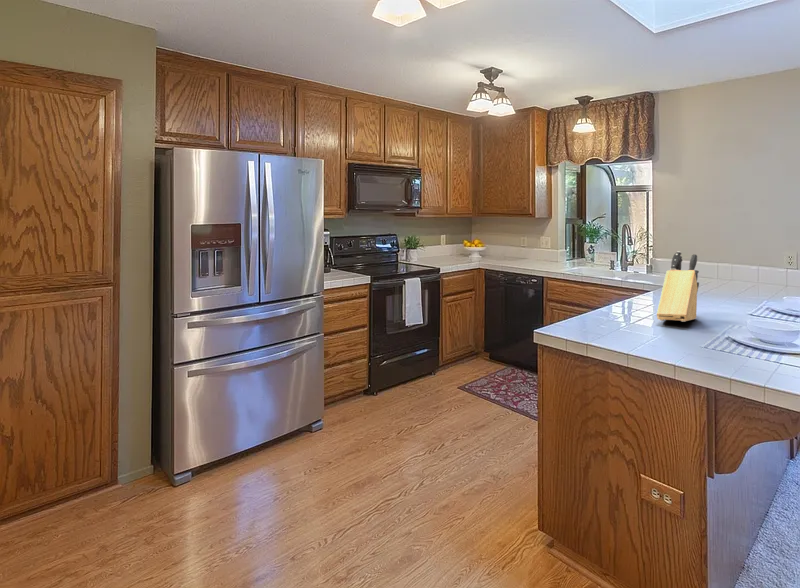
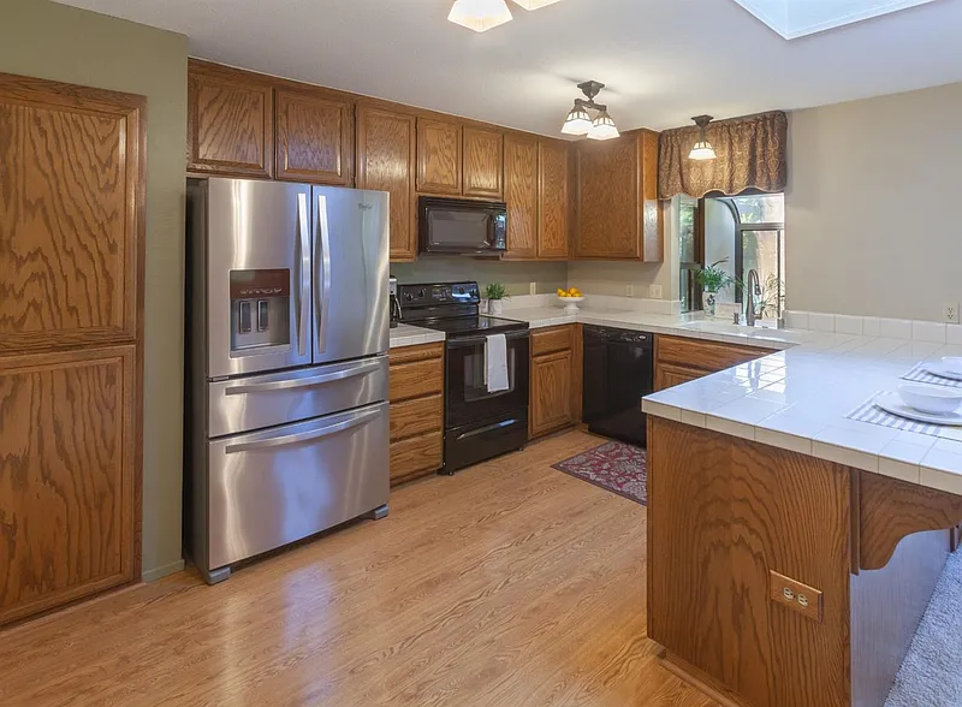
- knife block (679, 284)
